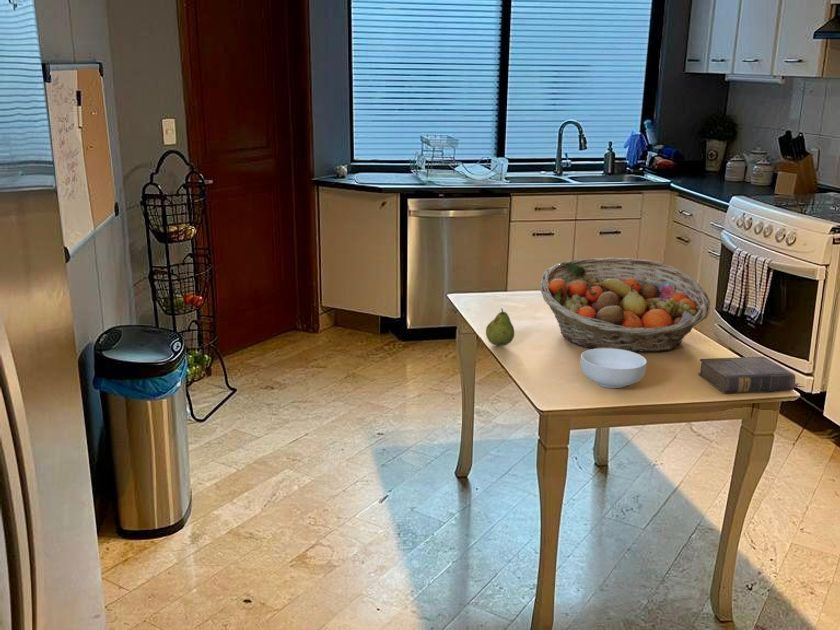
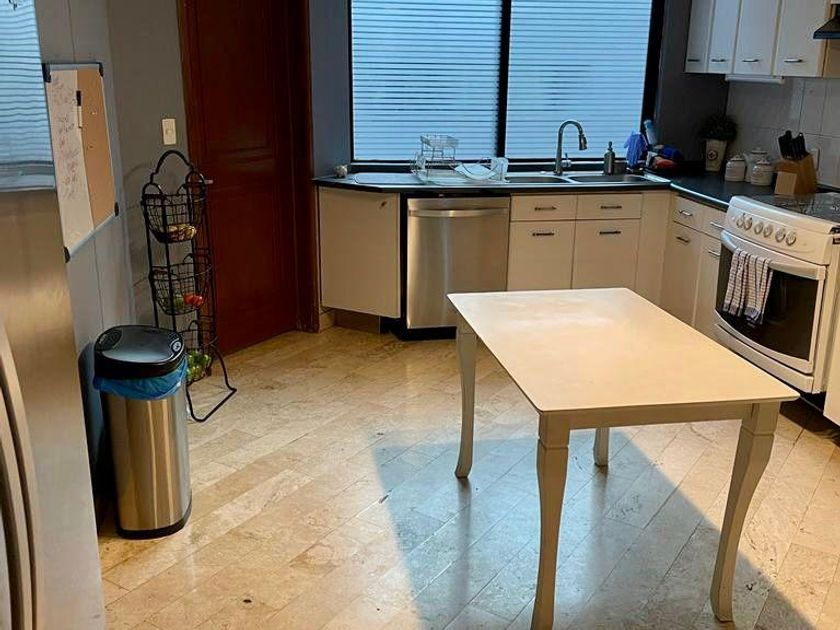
- book (754, 374)
- fruit (500, 325)
- fruit basket (622, 303)
- cereal bowl (612, 370)
